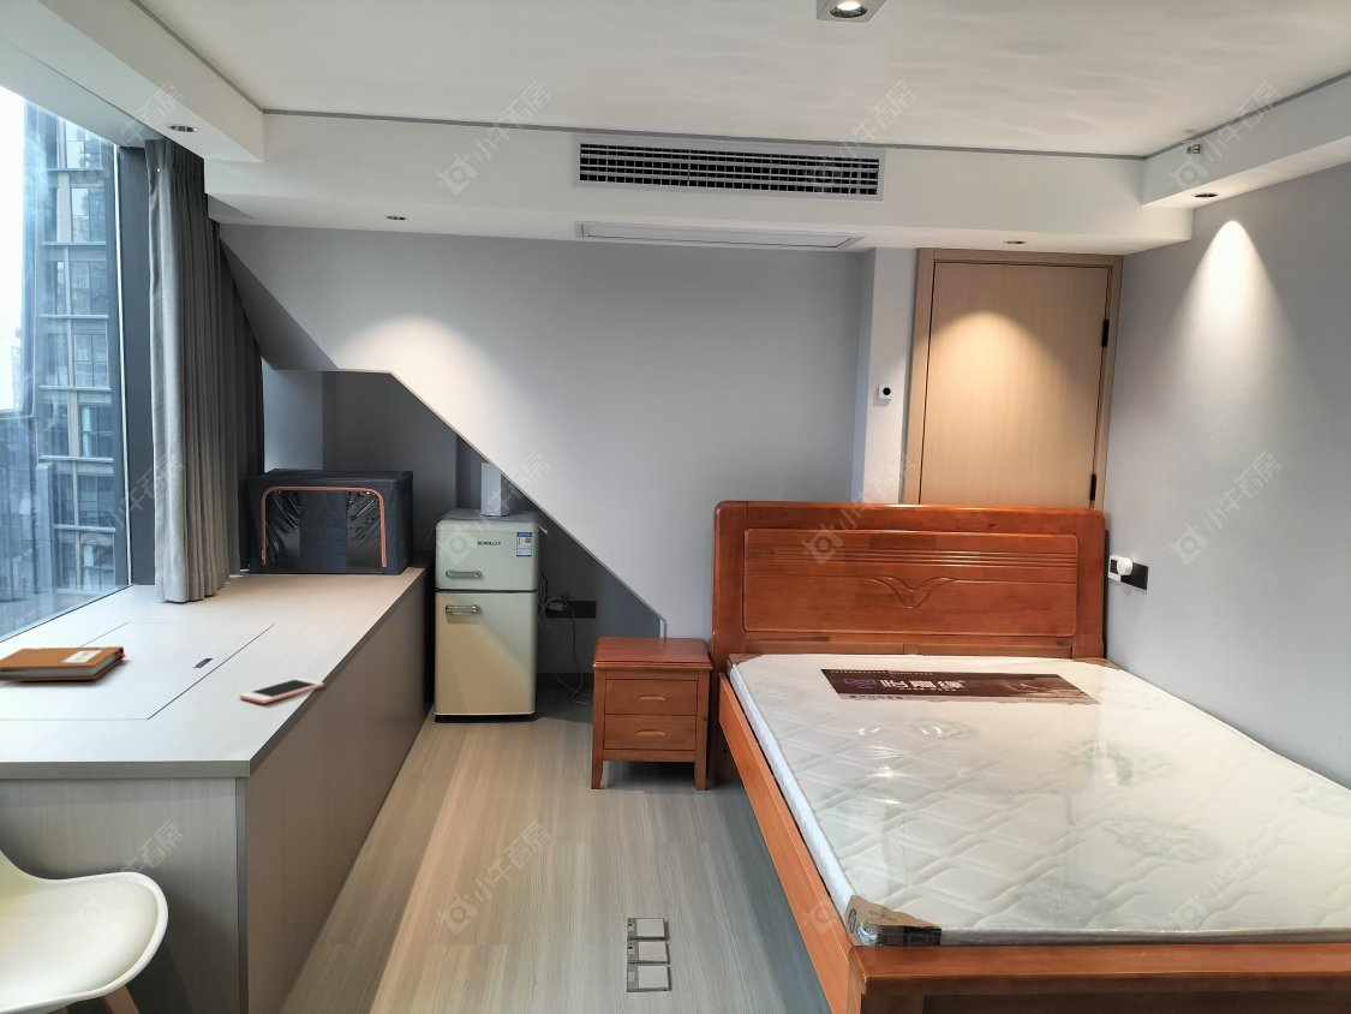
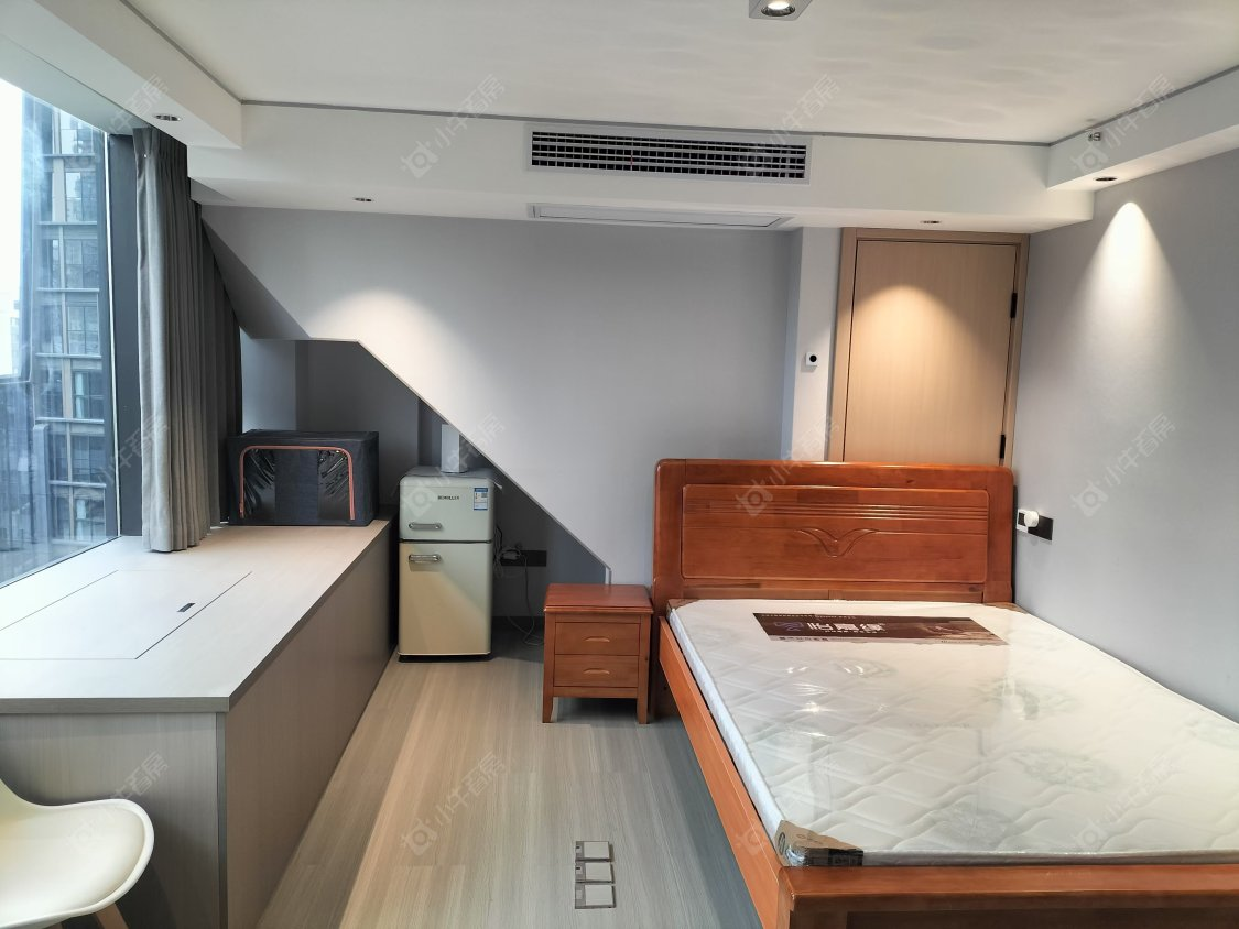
- notebook (61, 662)
- cell phone (282, 690)
